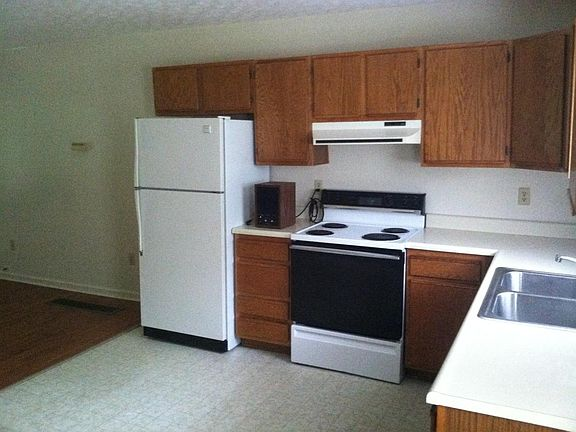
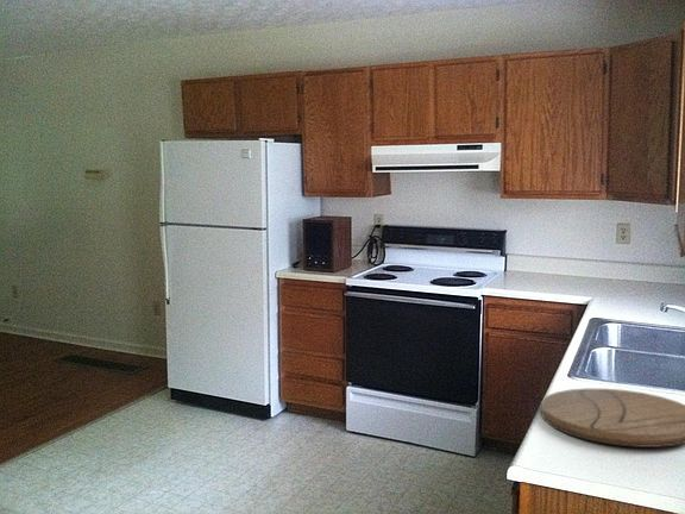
+ cutting board (617, 414)
